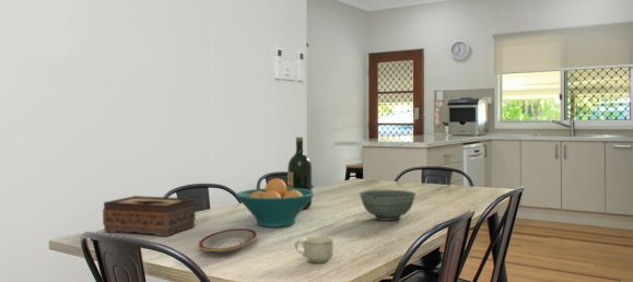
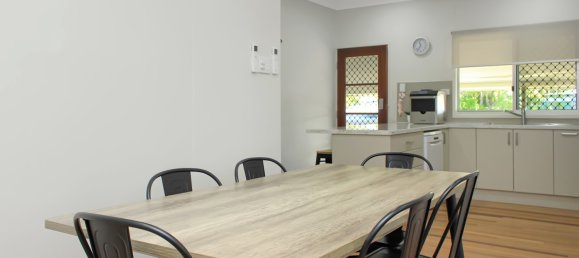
- wine bottle (300, 173)
- plate (228, 242)
- tissue box (150, 214)
- cup (314, 249)
- fruit bowl (276, 201)
- bowl (387, 205)
